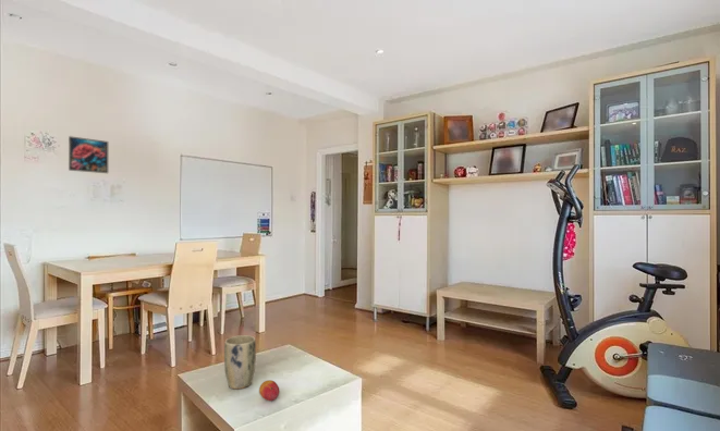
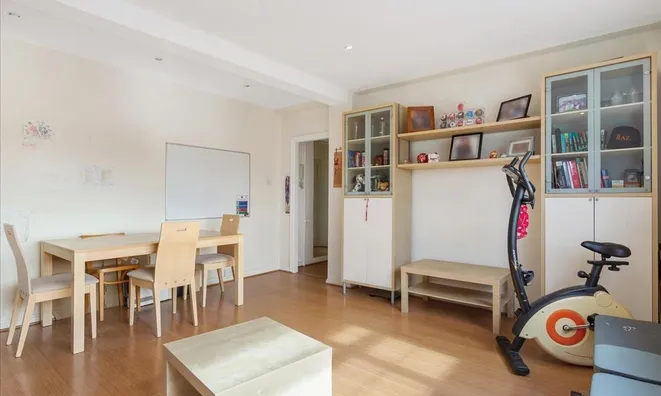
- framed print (88, 155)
- fruit (268, 390)
- plant pot (240, 361)
